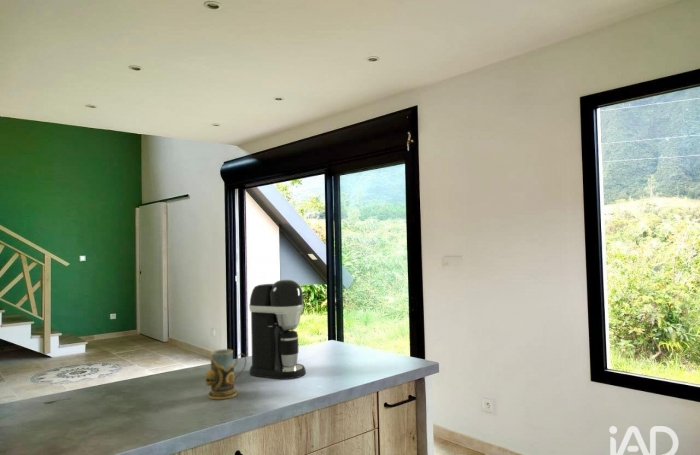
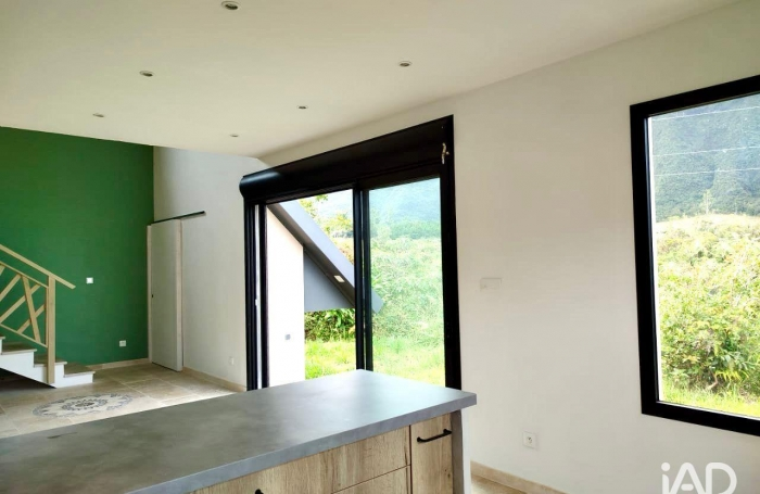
- coffee maker (276, 326)
- mug (226, 372)
